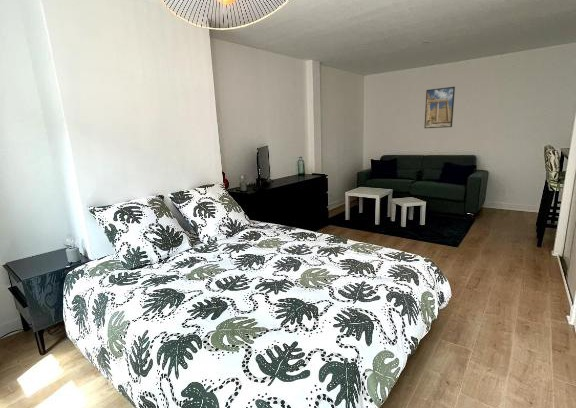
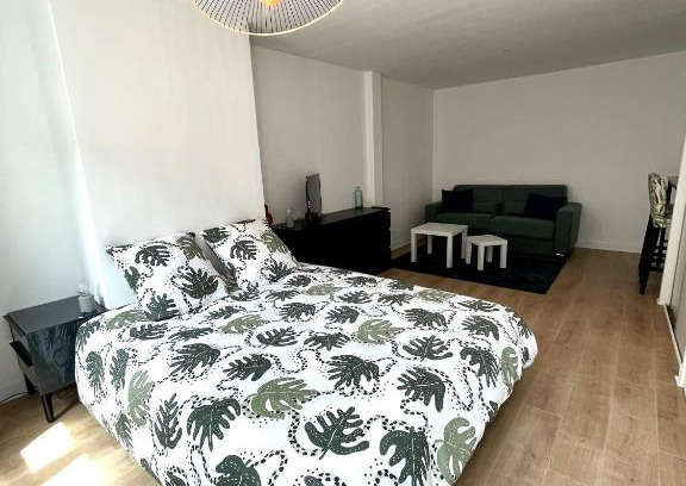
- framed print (439, 108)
